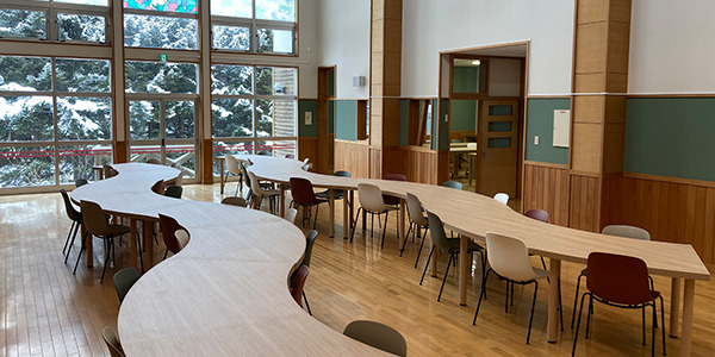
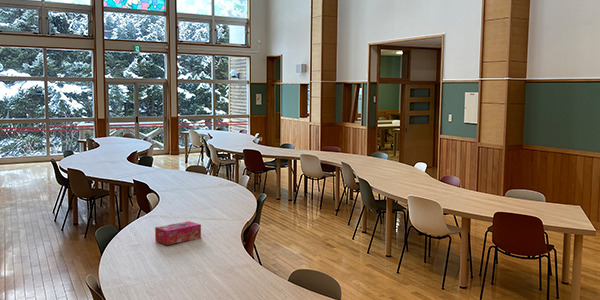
+ tissue box (178, 232)
